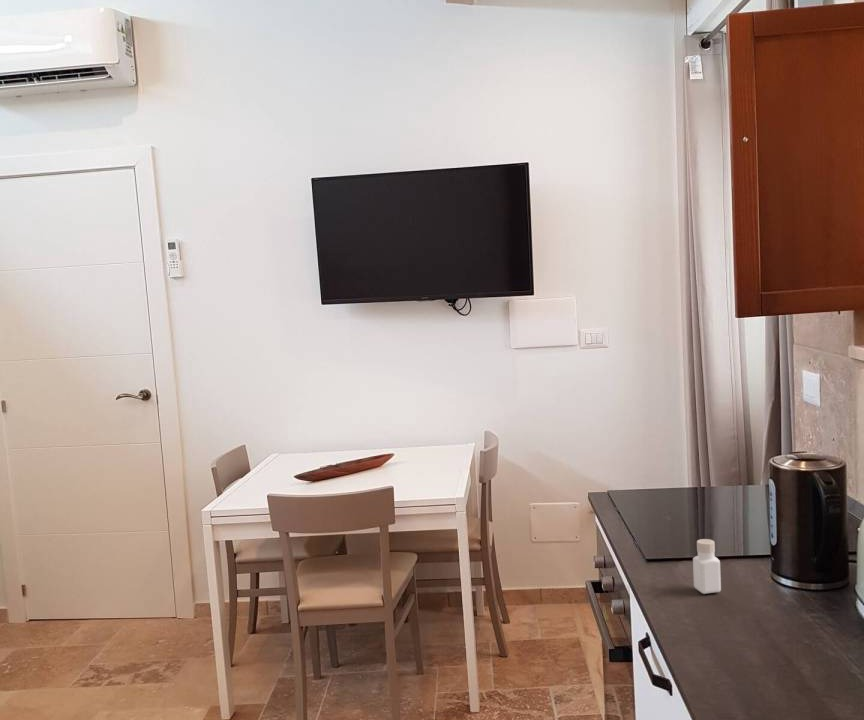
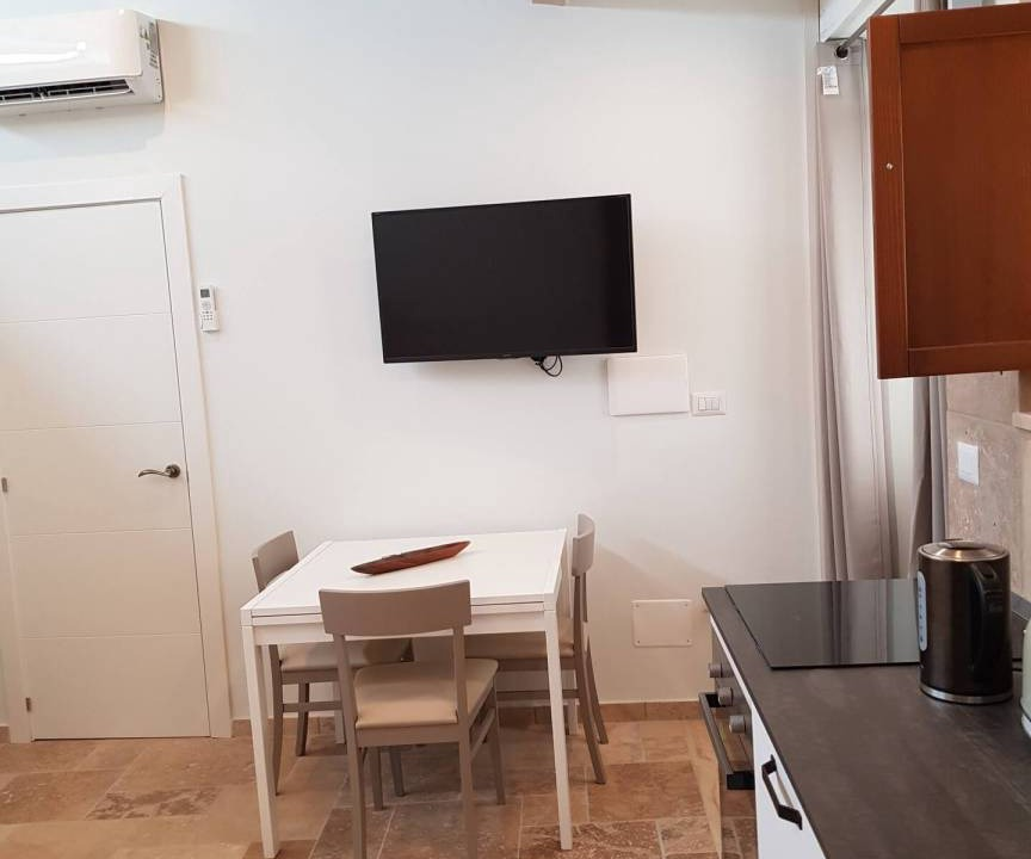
- pepper shaker (706, 565)
